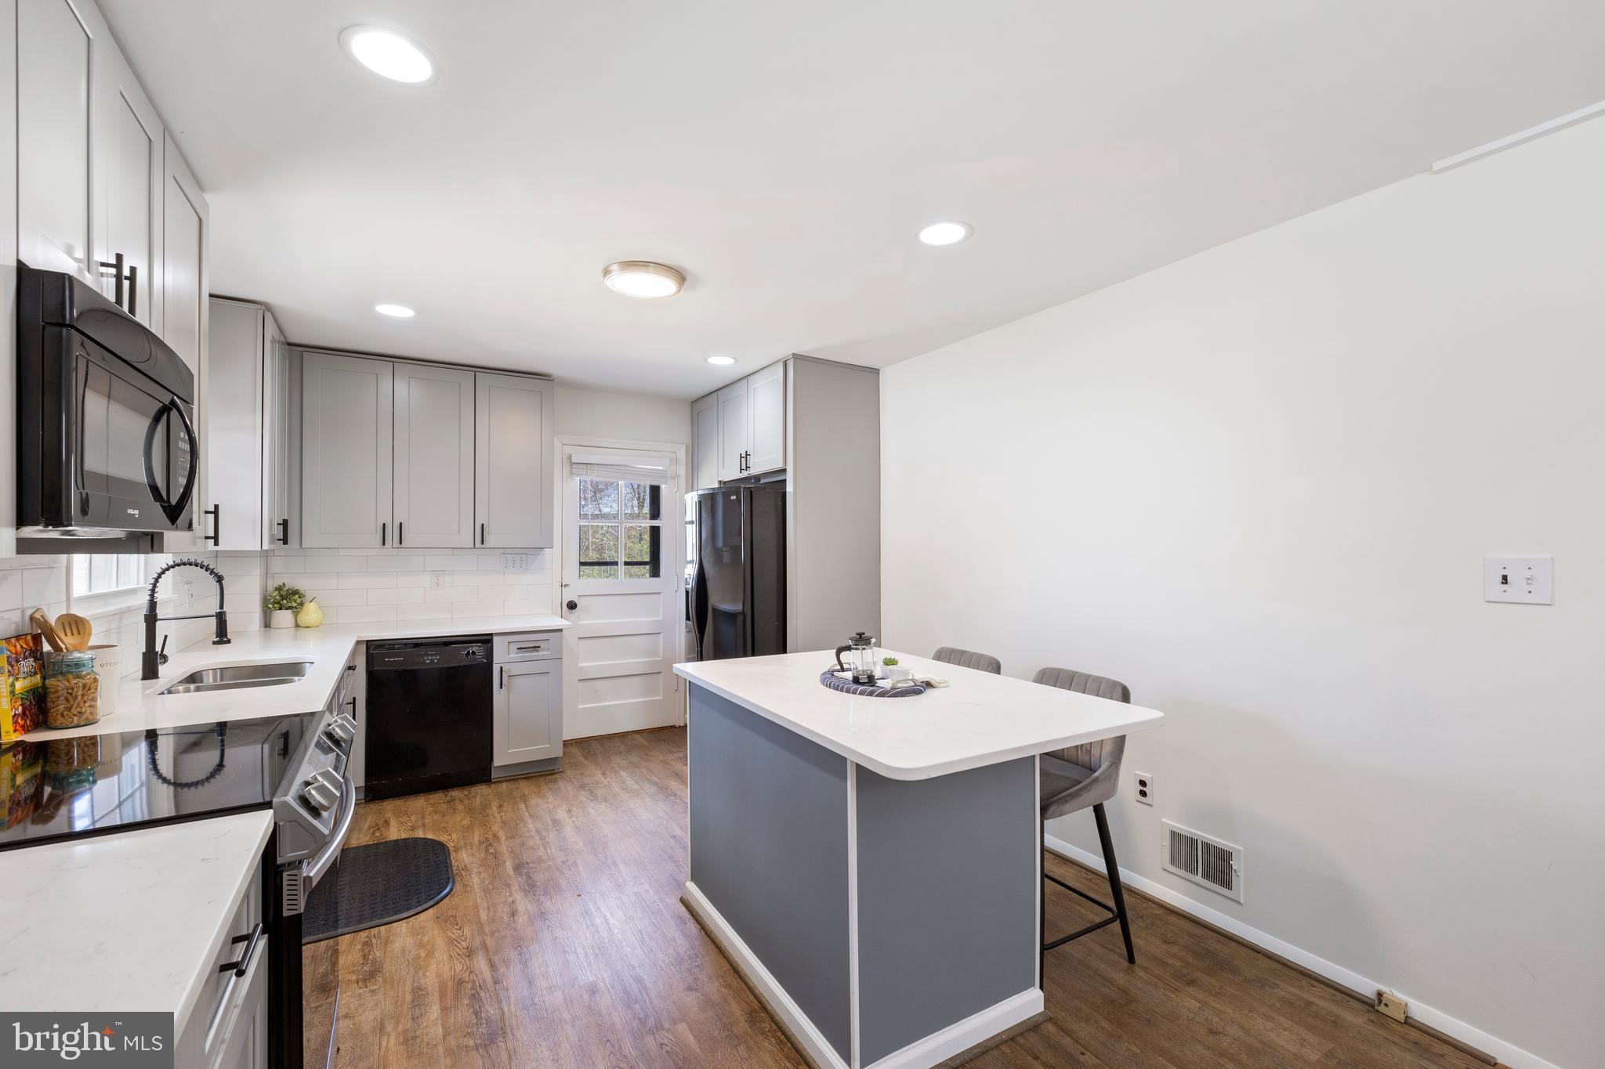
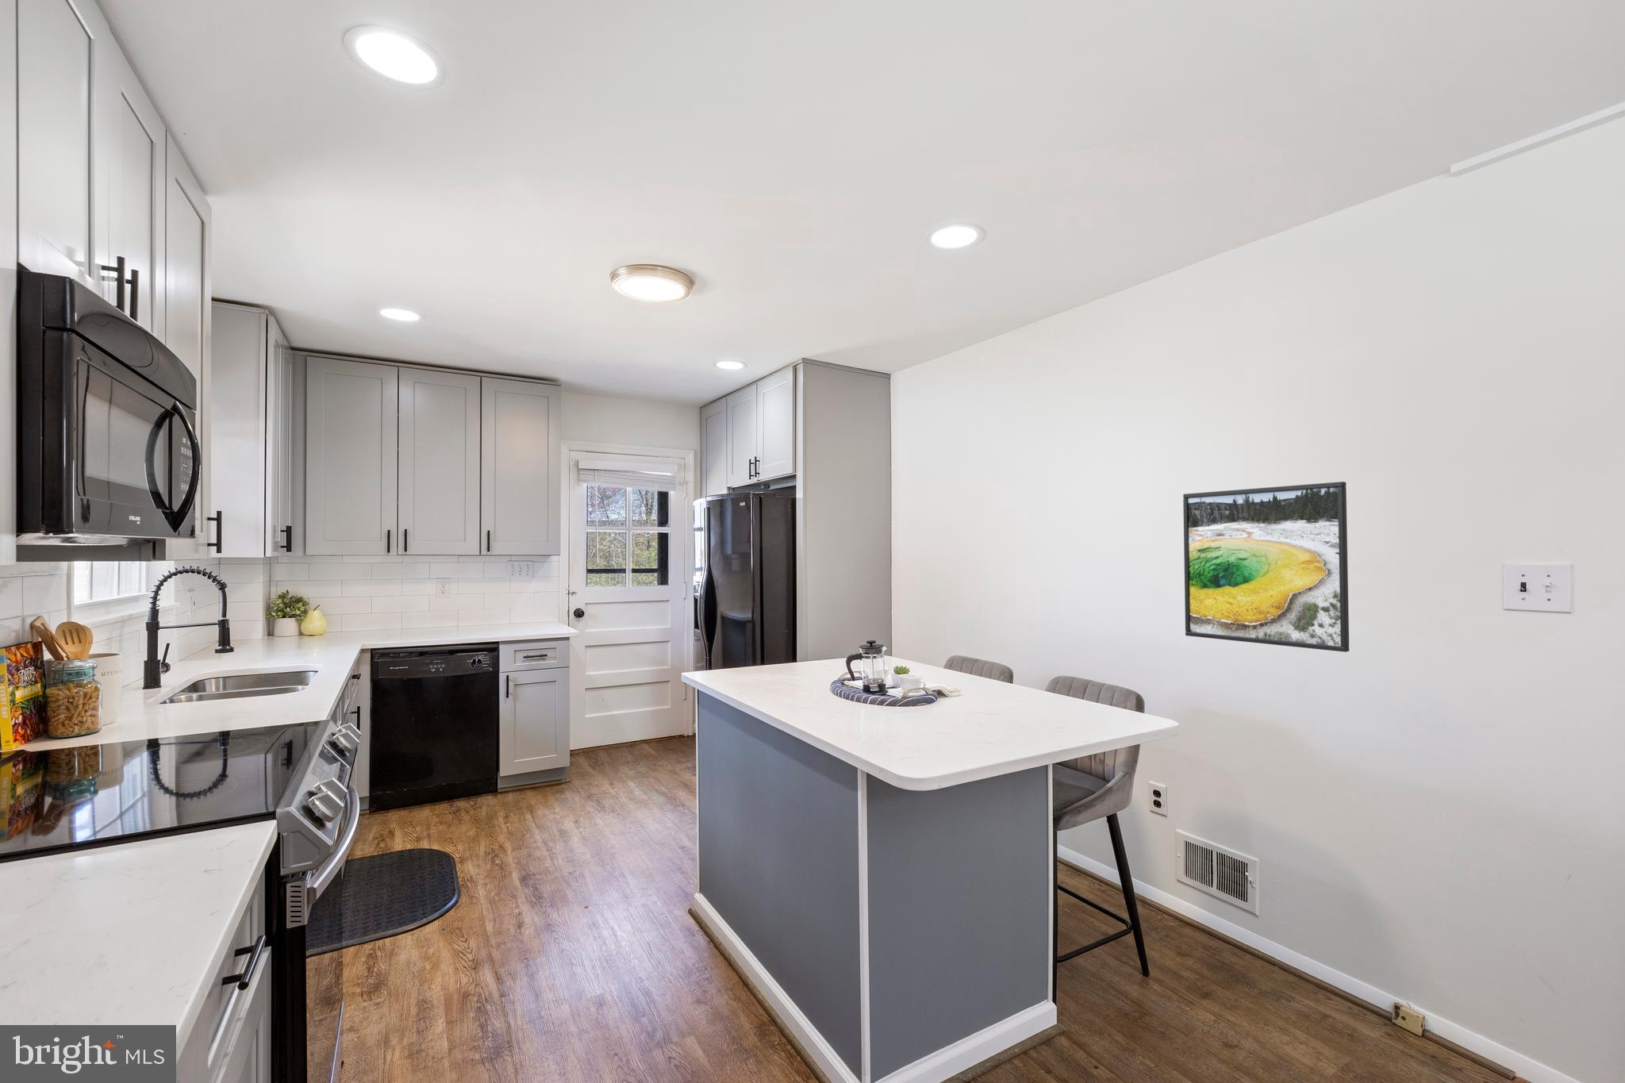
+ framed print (1259, 564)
